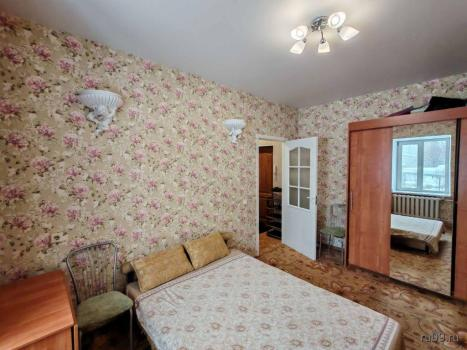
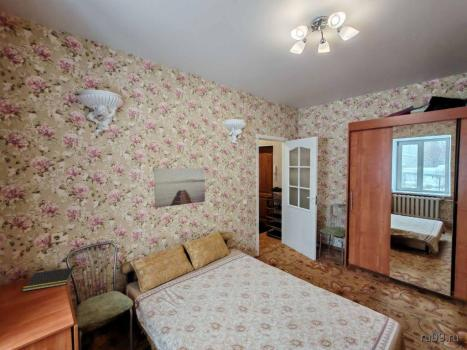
+ wall art (181, 186)
+ notepad (50, 278)
